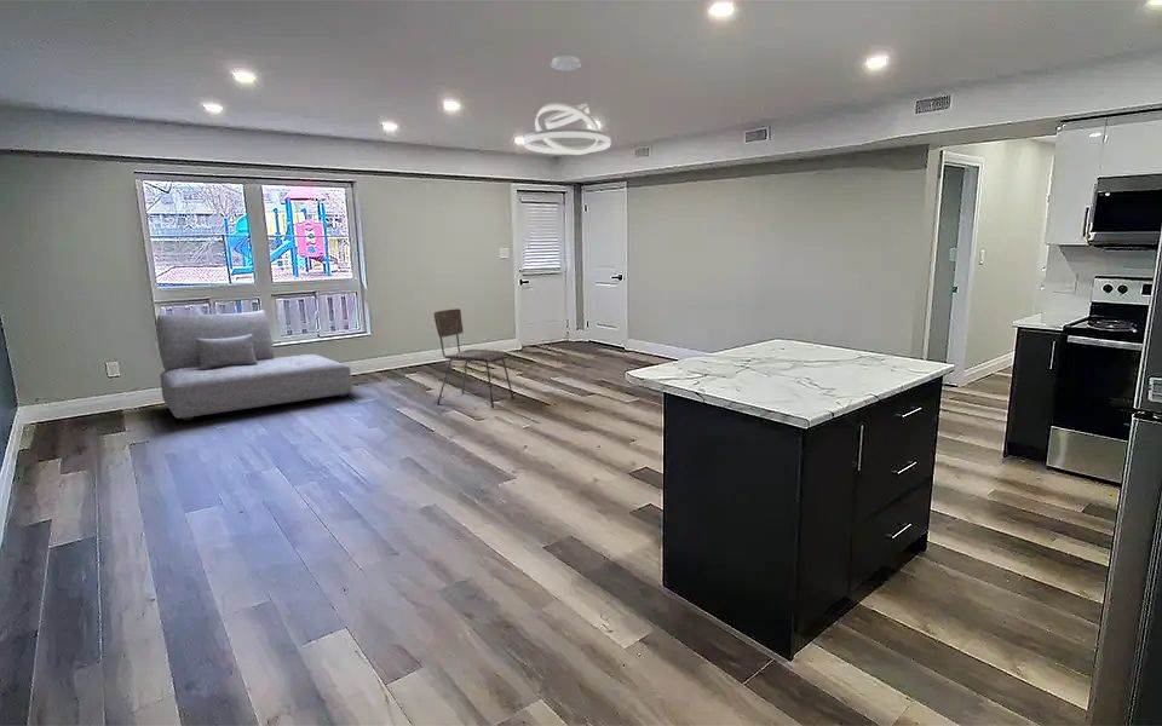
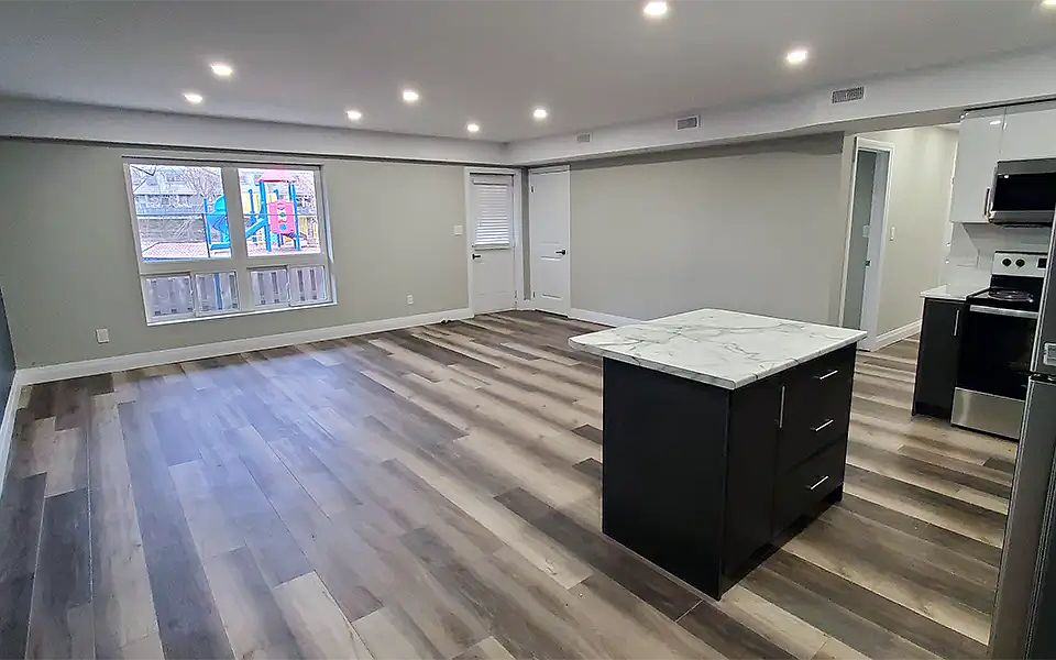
- pendant light (566, 105)
- dining chair (473, 356)
- sofa (254, 356)
